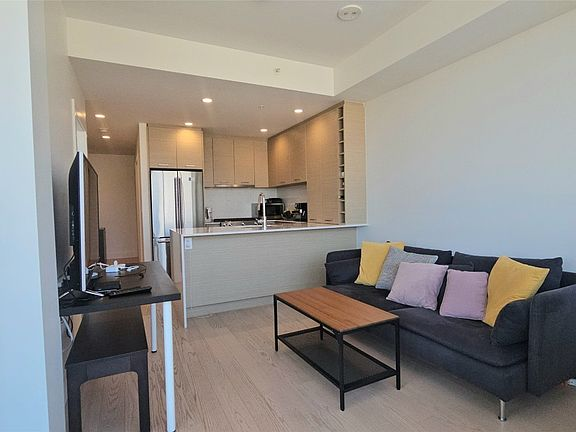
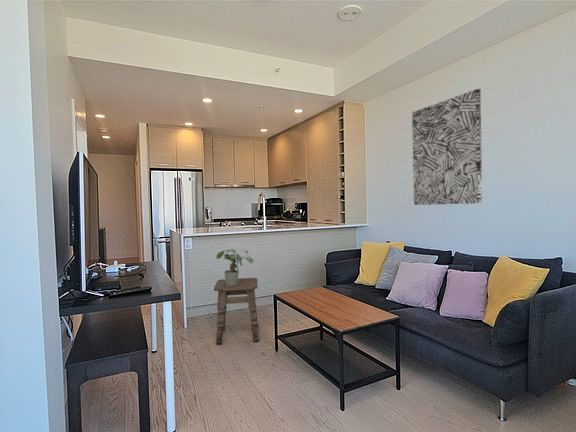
+ wall art (443, 153)
+ potted plant (235, 265)
+ side table (237, 302)
